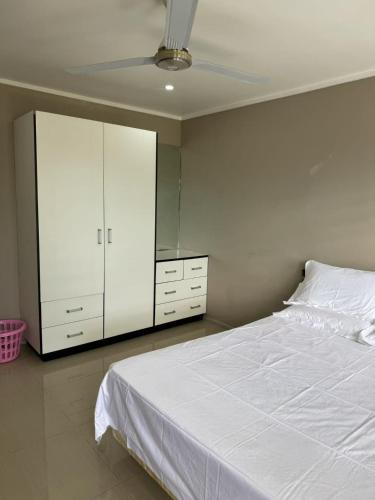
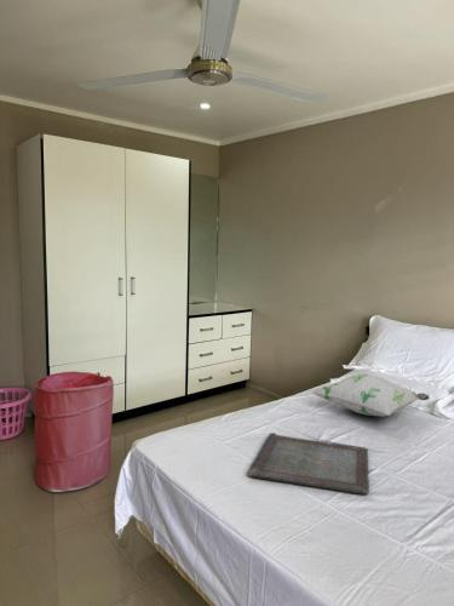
+ laundry hamper (75, 424)
+ decorative pillow (370, 394)
+ serving tray (311, 461)
